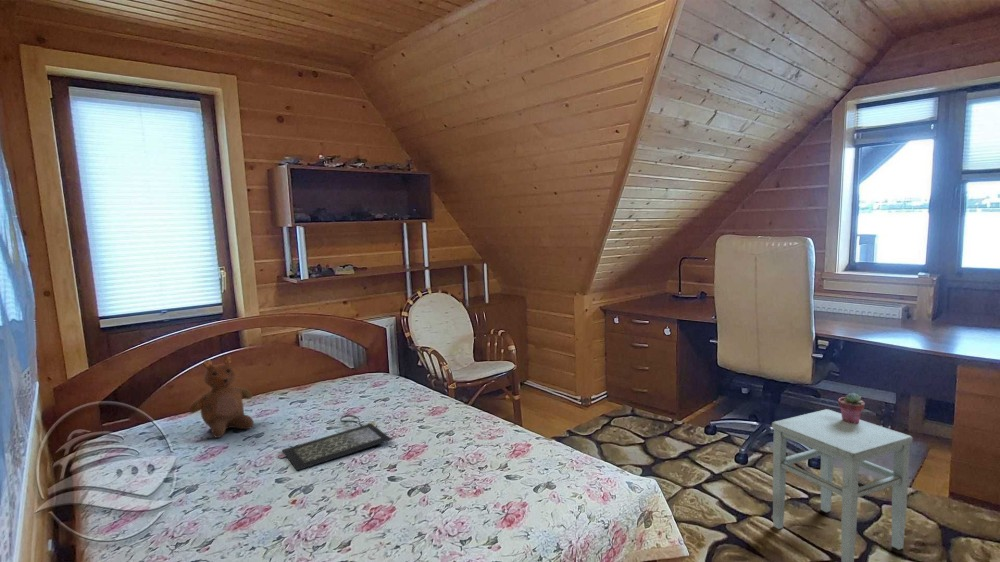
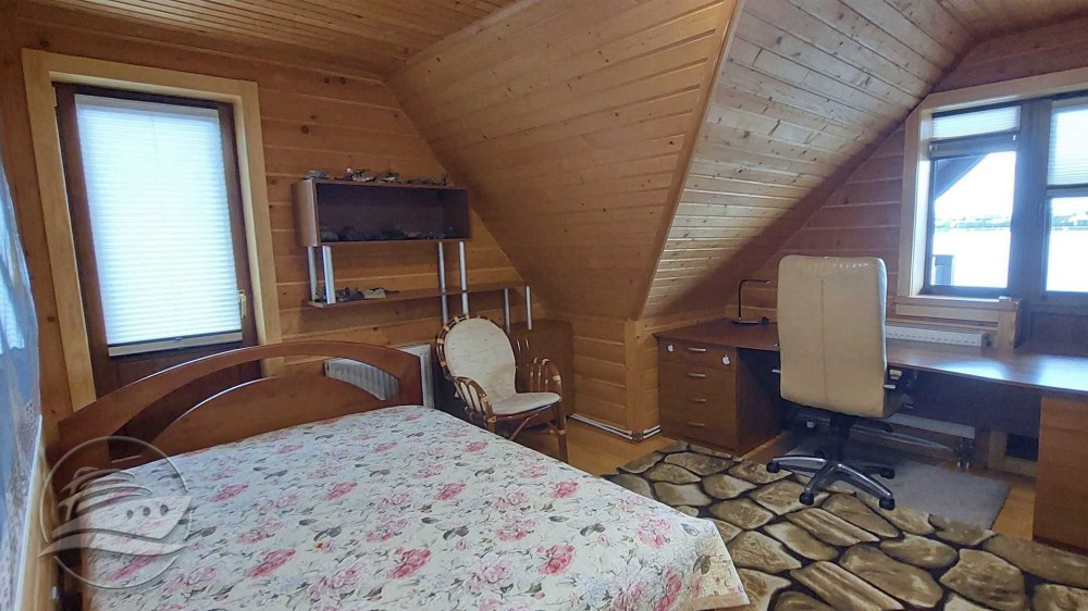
- clutch bag (341, 442)
- teddy bear (224, 394)
- potted succulent (851, 406)
- stool (835, 484)
